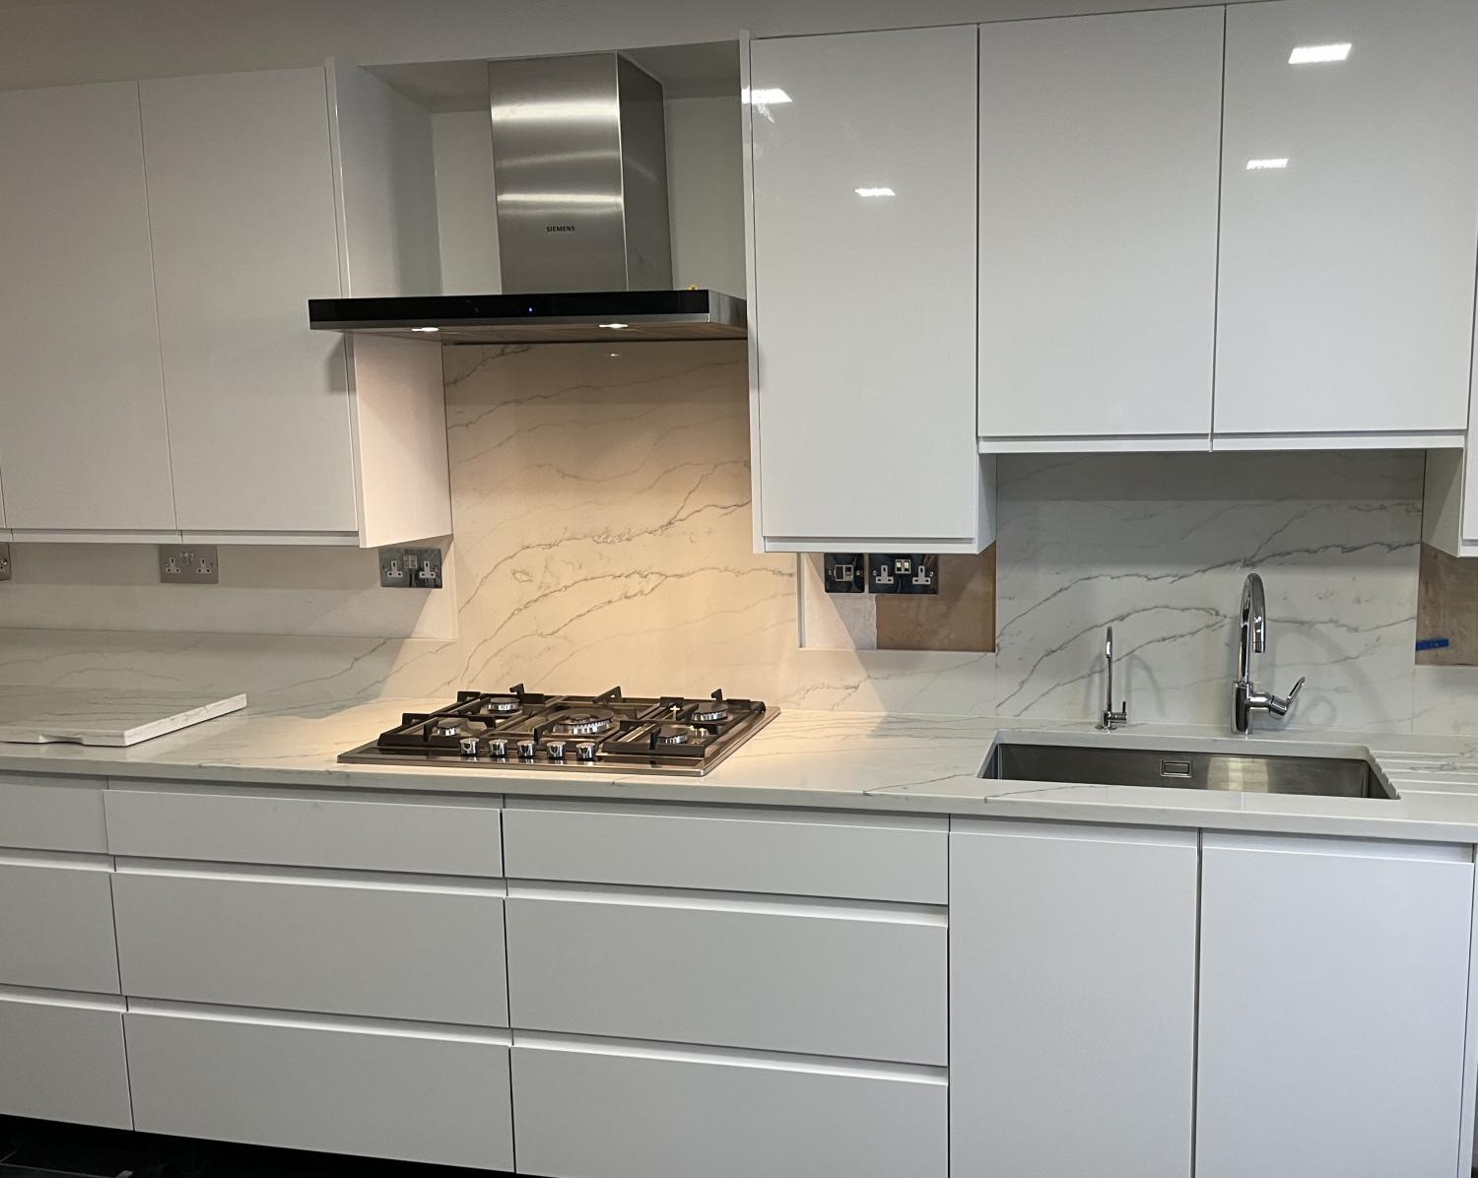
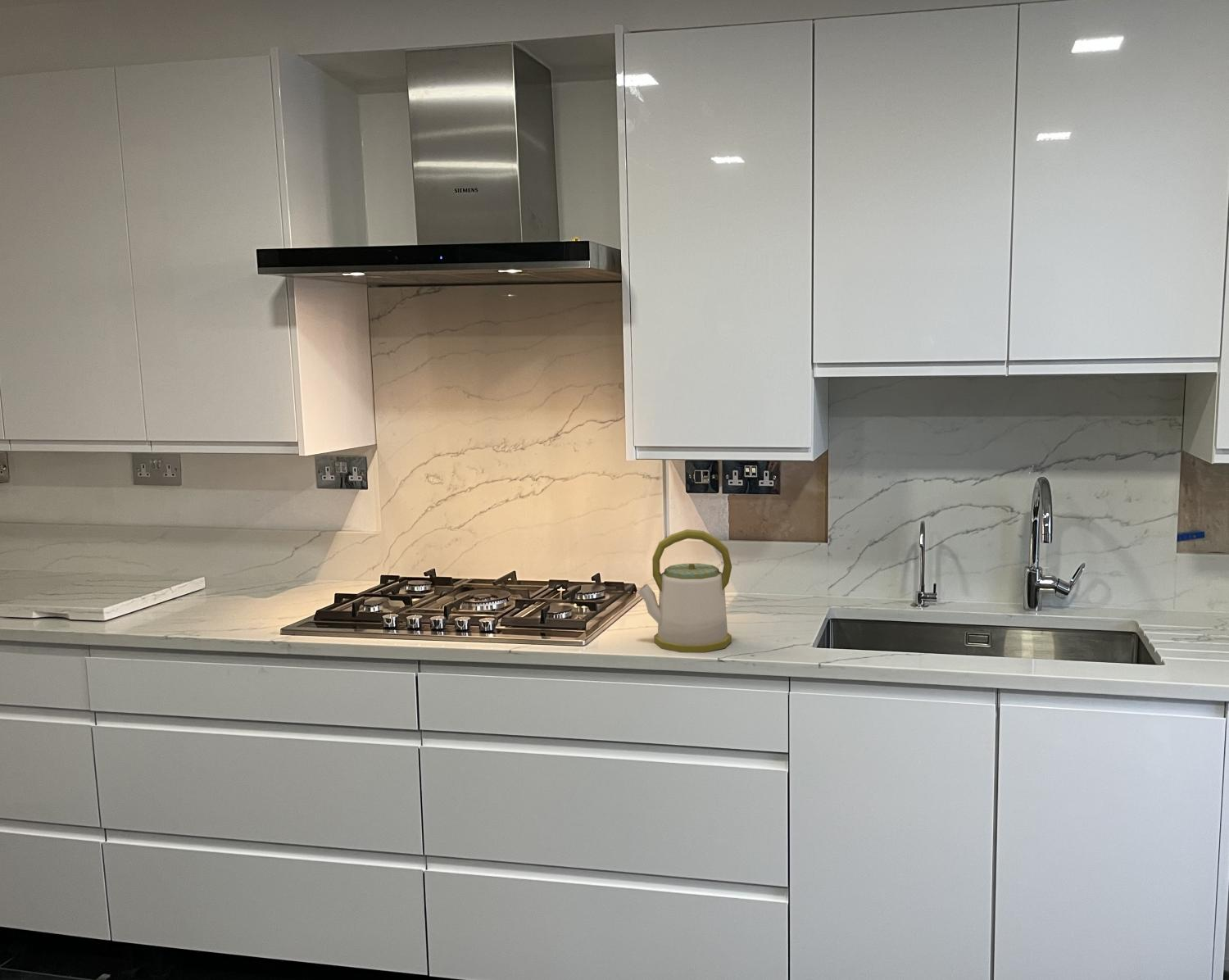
+ kettle (684, 586)
